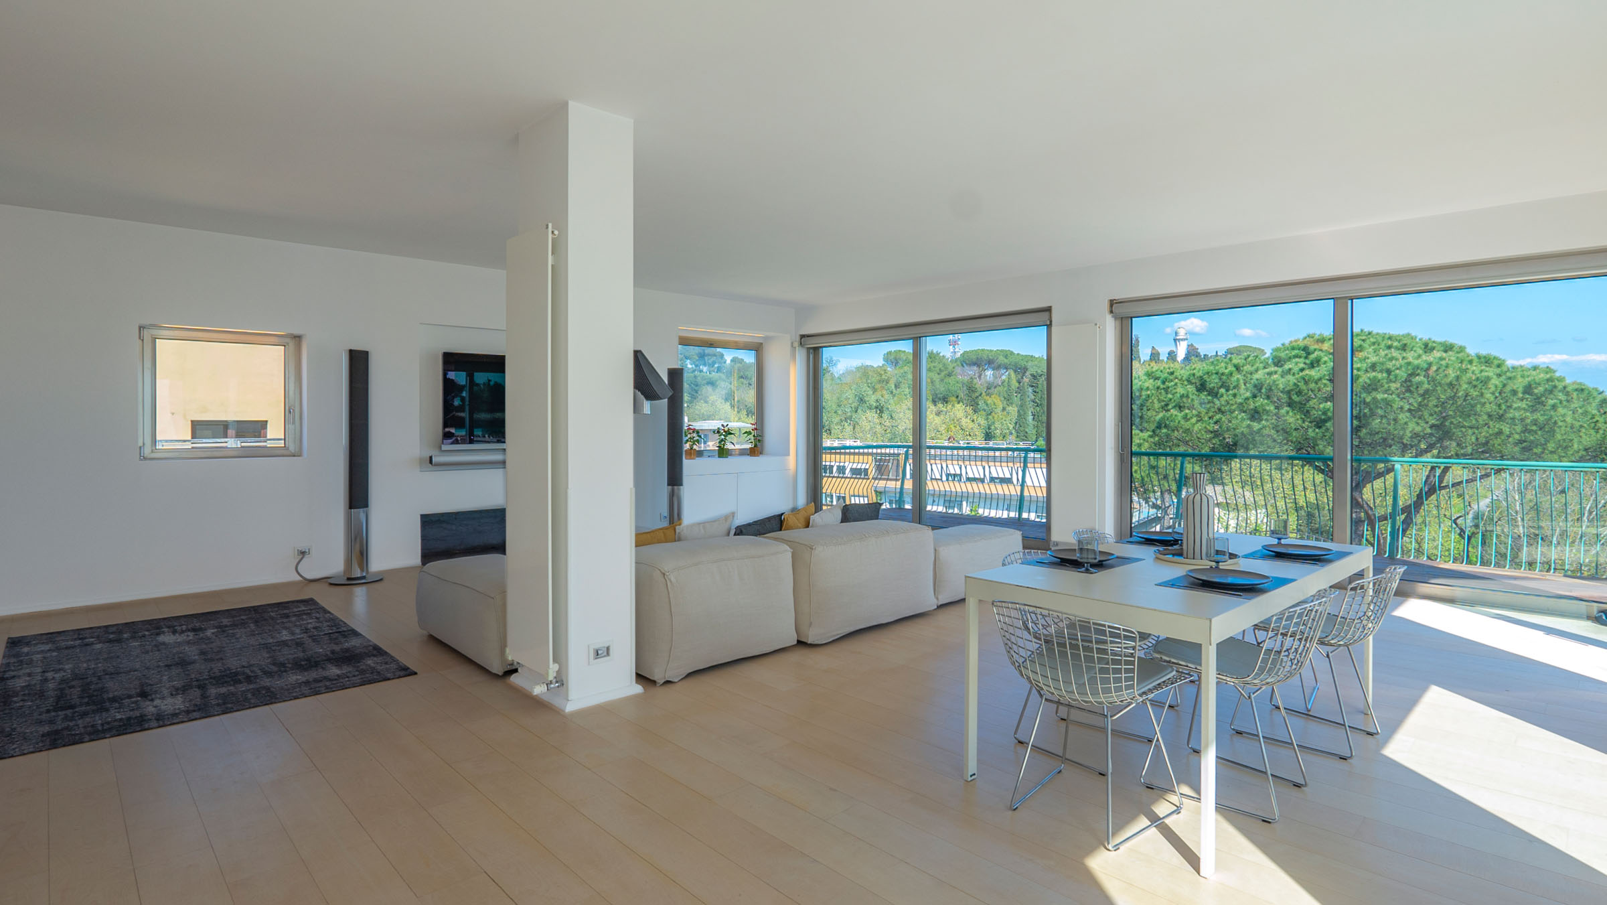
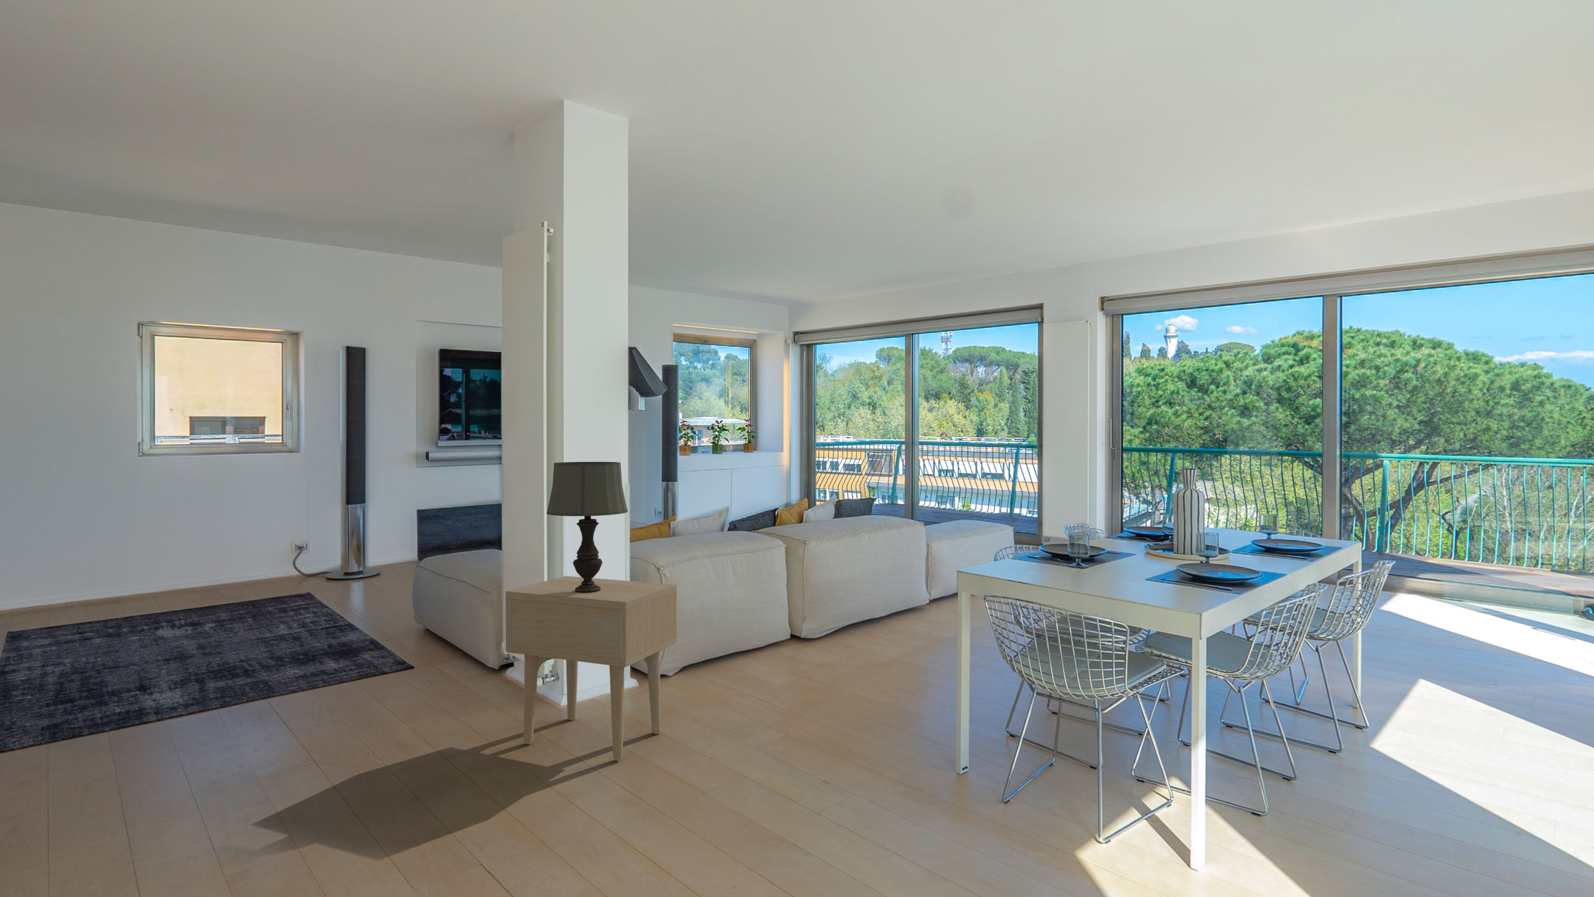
+ side table (596, 662)
+ table lamp (587, 526)
